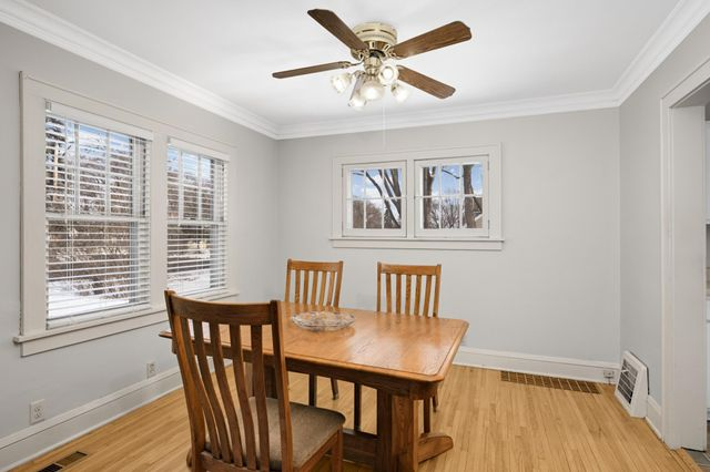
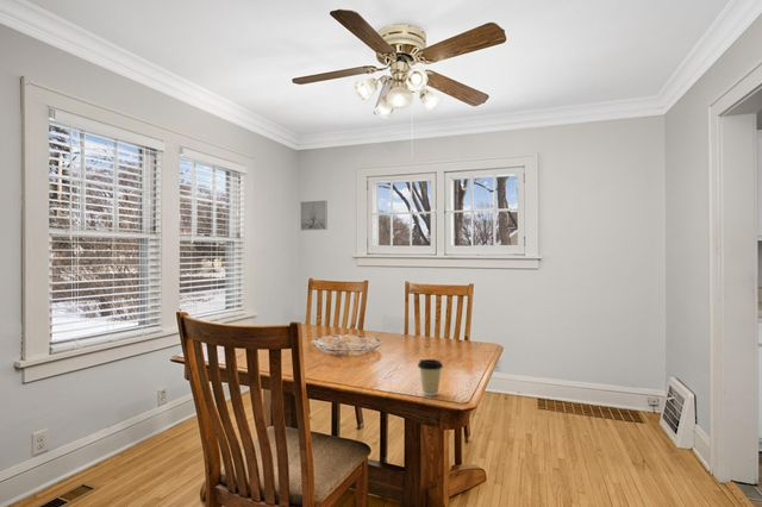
+ wall art (313, 215)
+ coffee cup (430, 376)
